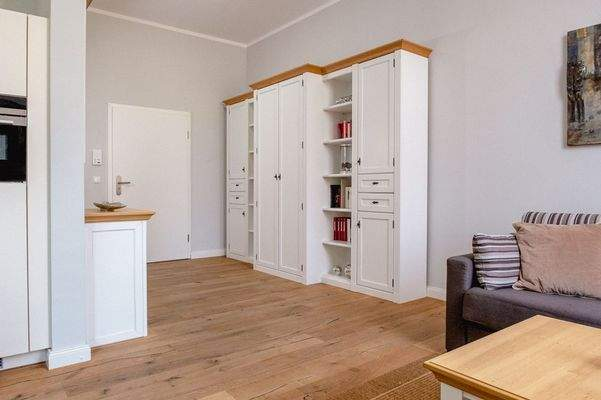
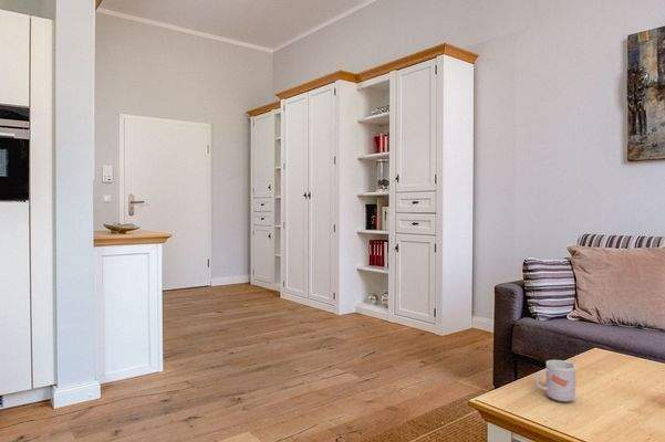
+ mug (555, 376)
